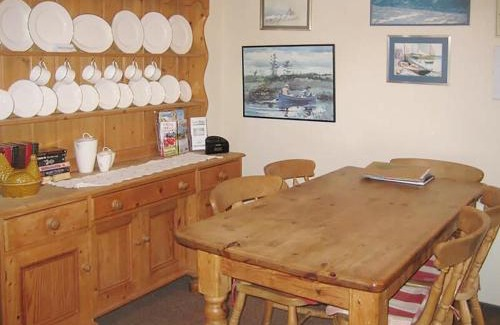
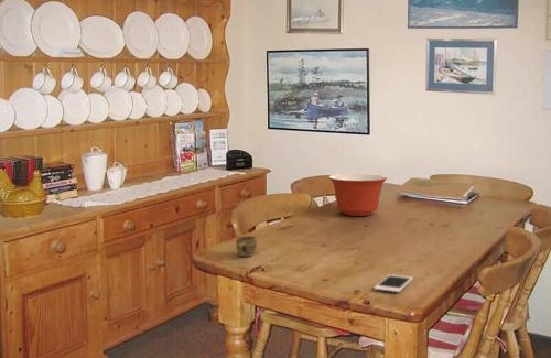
+ cup (244, 247)
+ cell phone (393, 282)
+ mixing bowl (357, 195)
